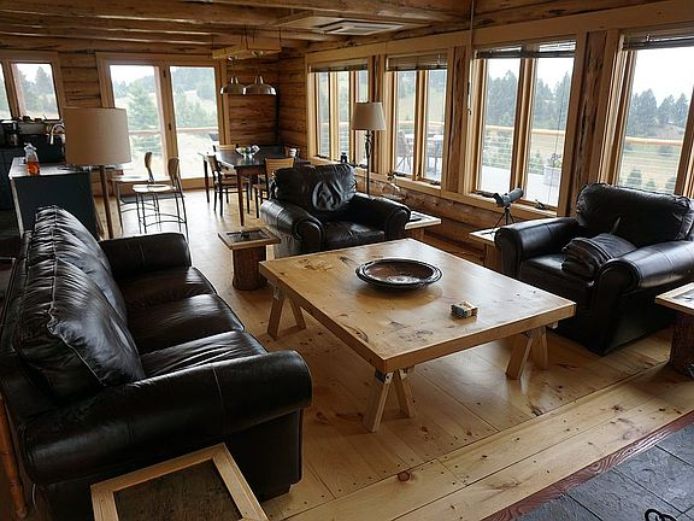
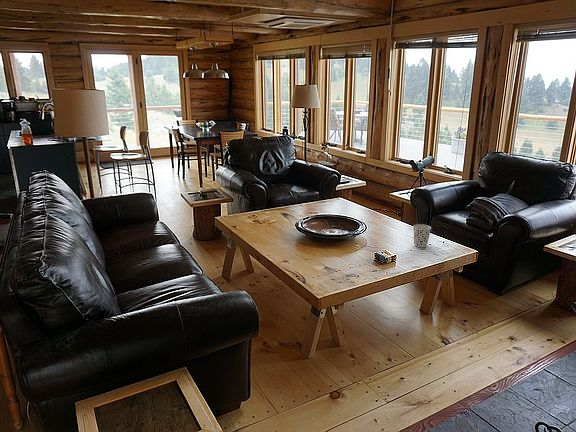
+ cup (421, 236)
